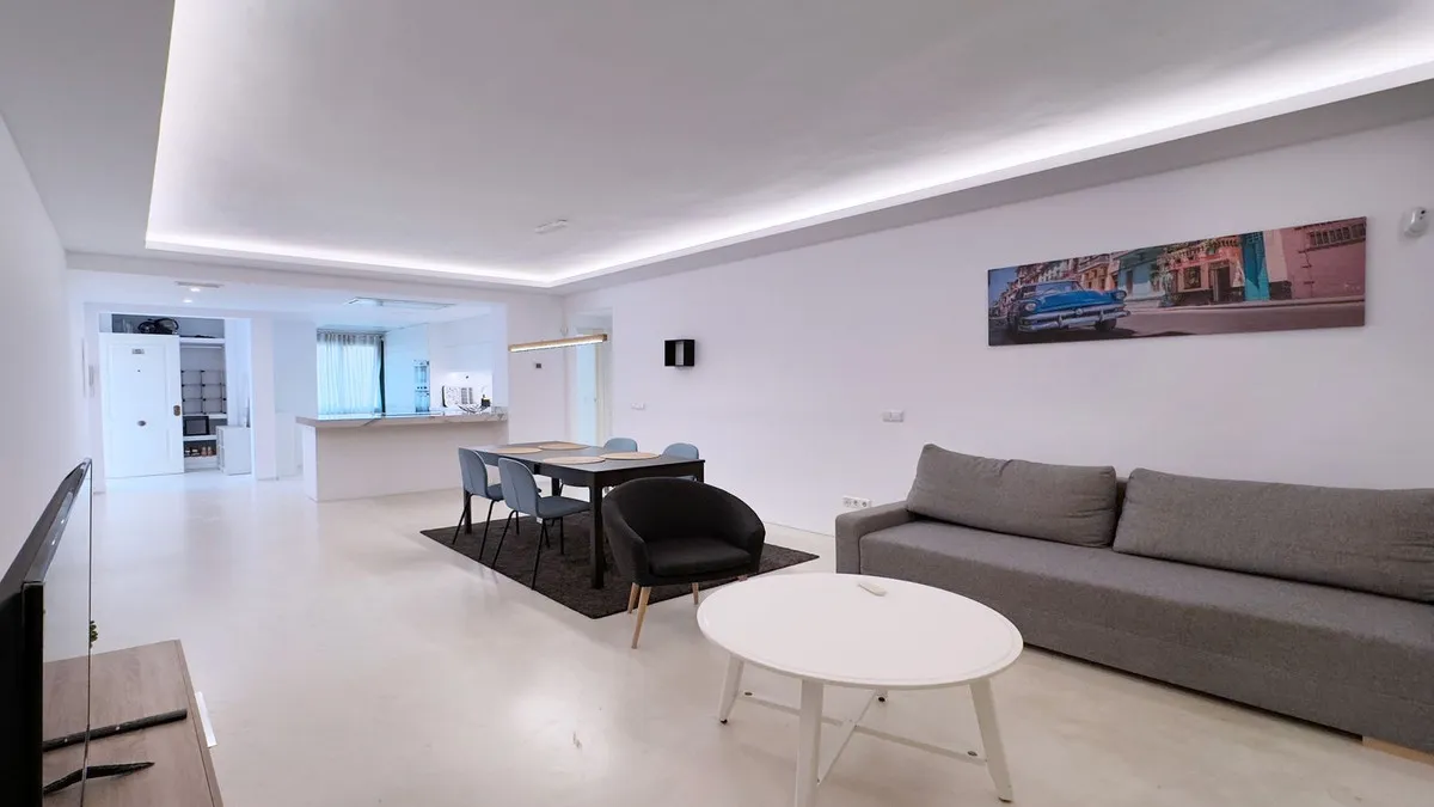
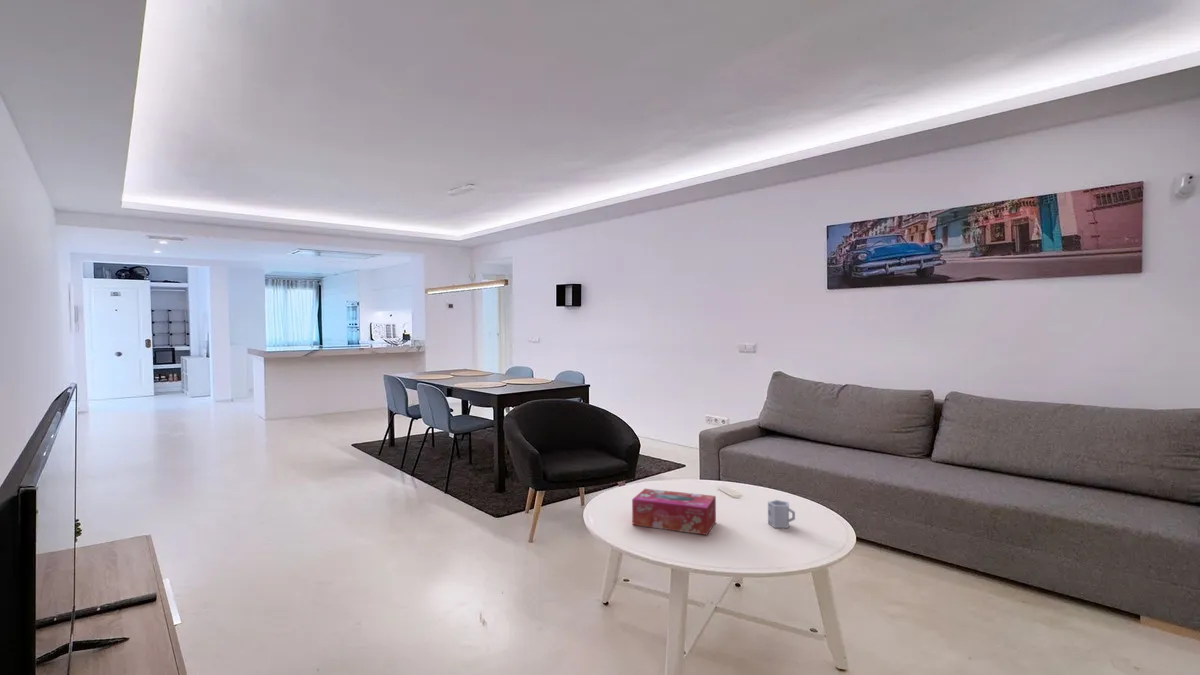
+ tissue box (674, 510)
+ cup (781, 514)
